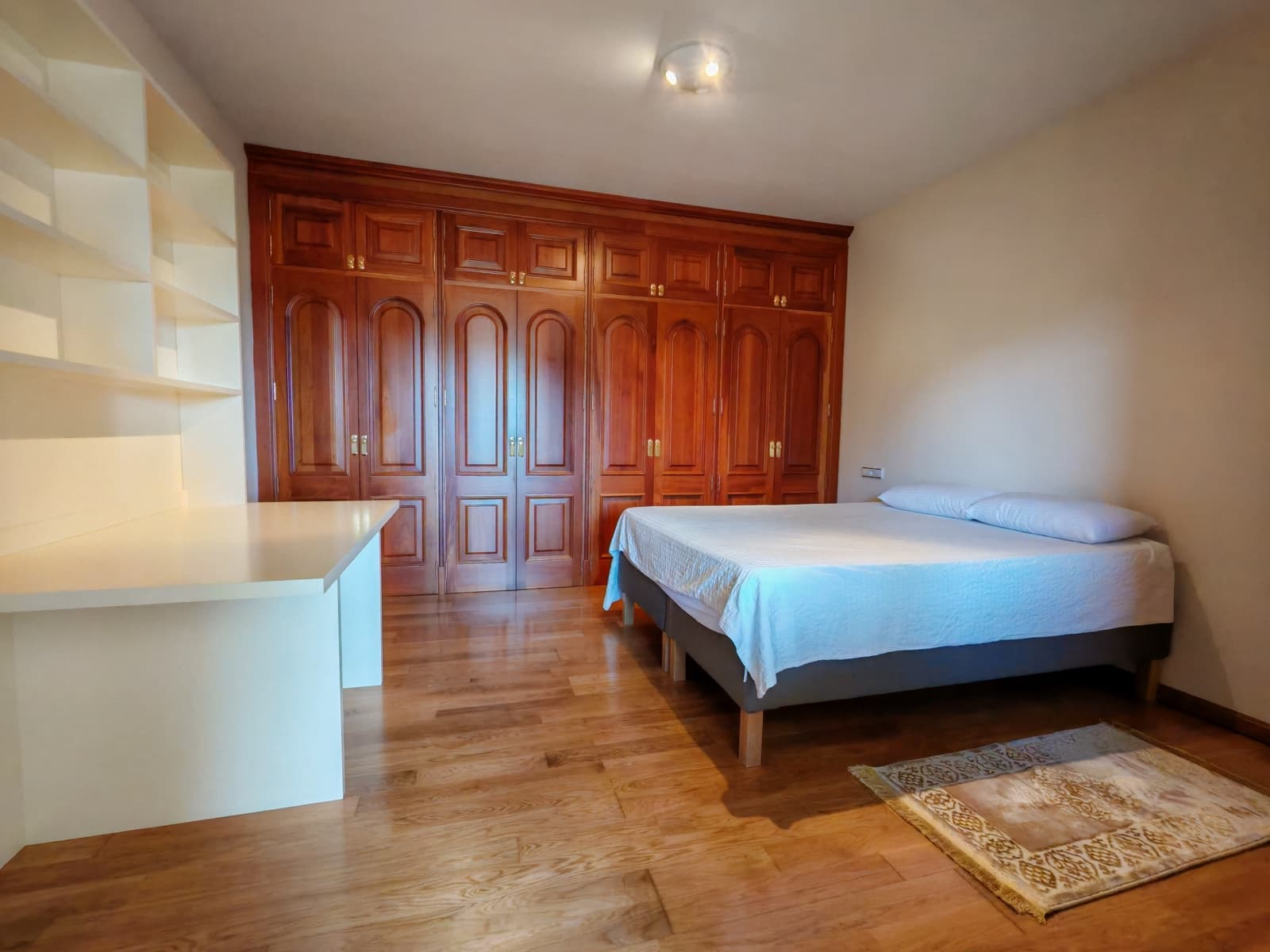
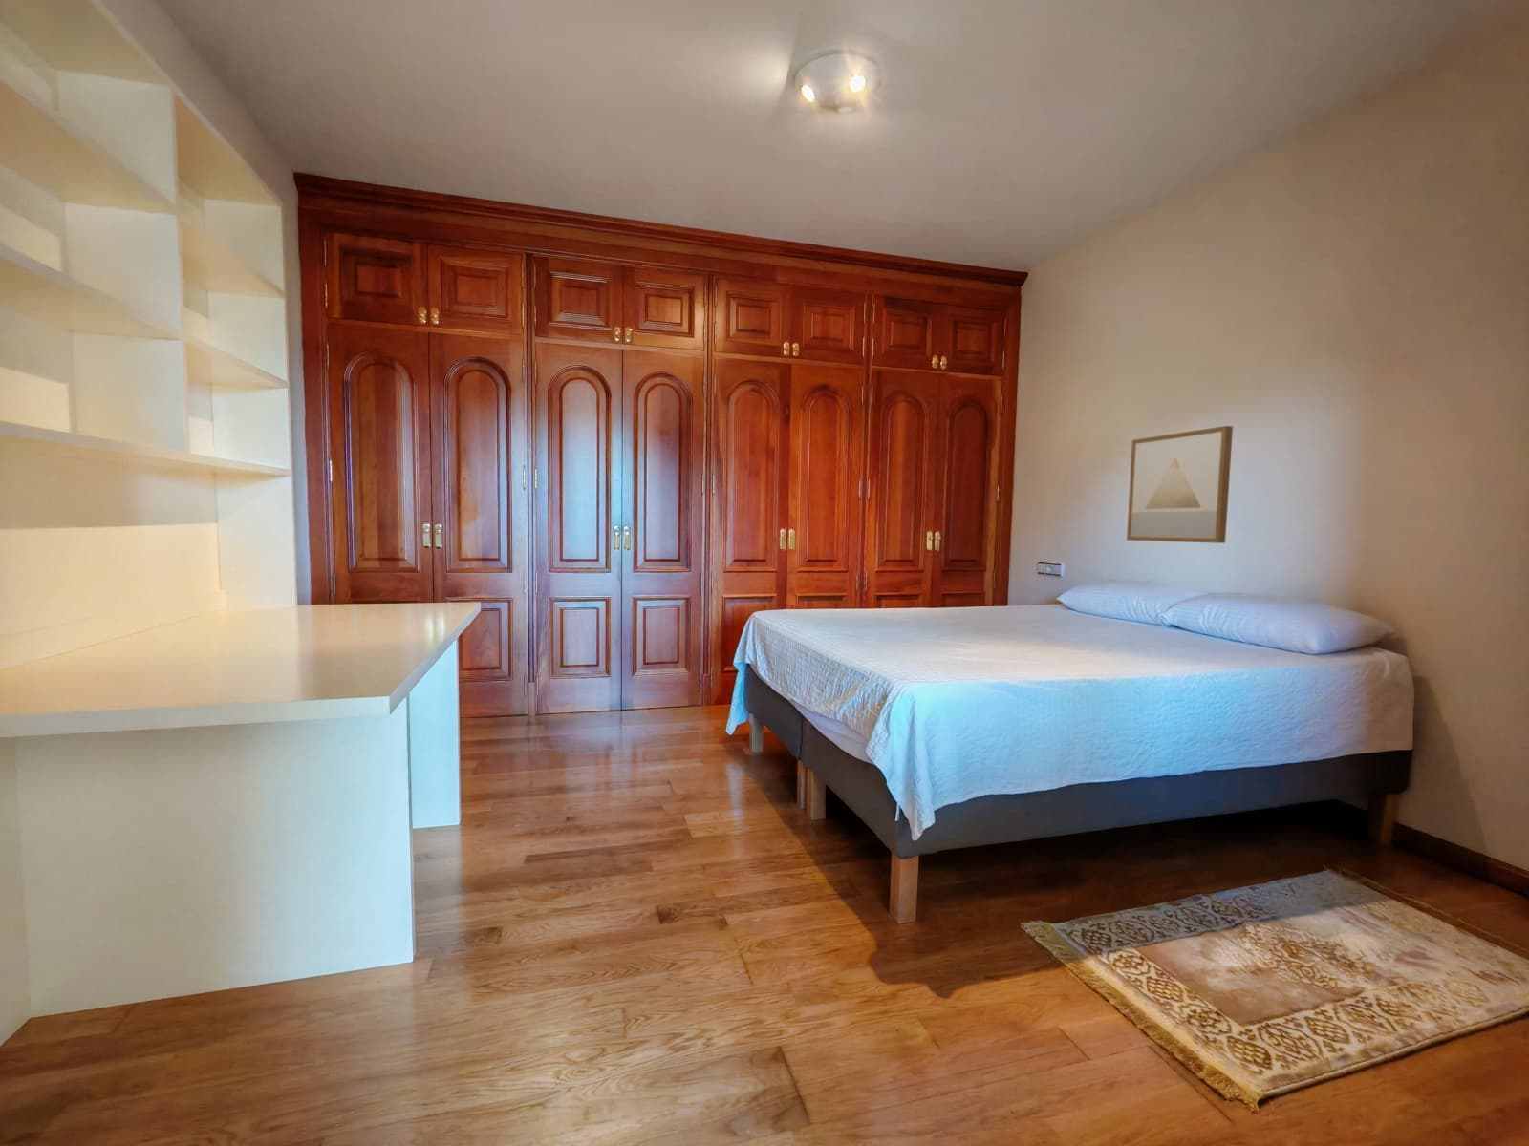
+ wall art (1175, 488)
